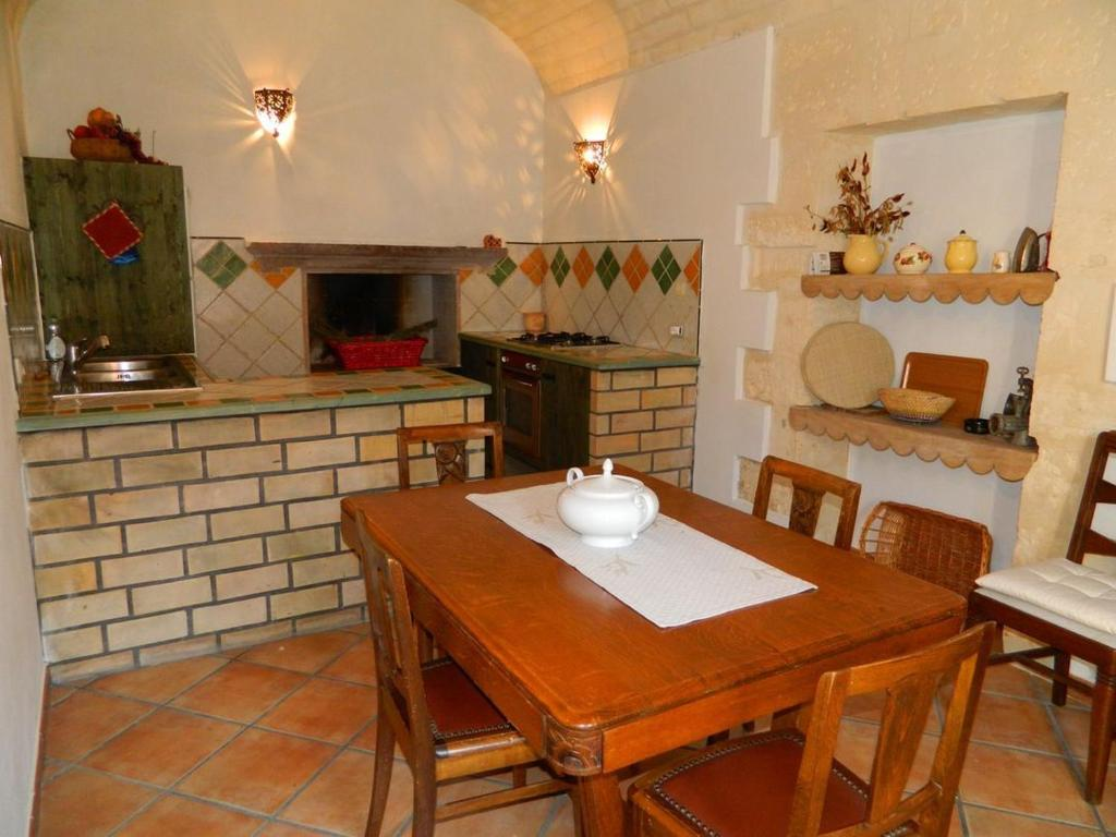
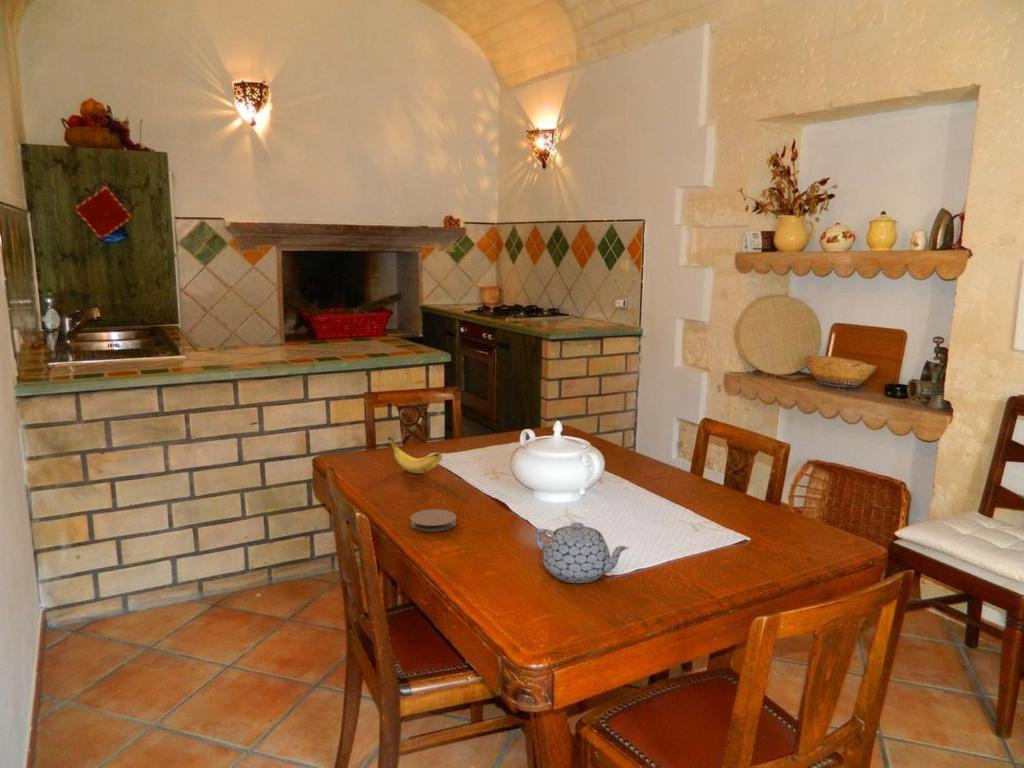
+ banana (415, 458)
+ teapot (580, 549)
+ coaster (433, 520)
